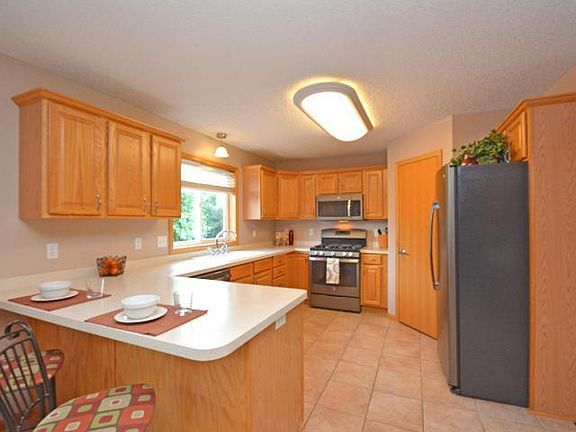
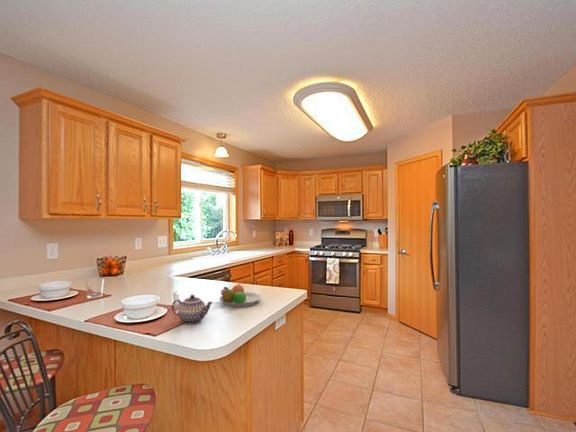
+ teapot (192, 308)
+ fruit bowl (239, 293)
